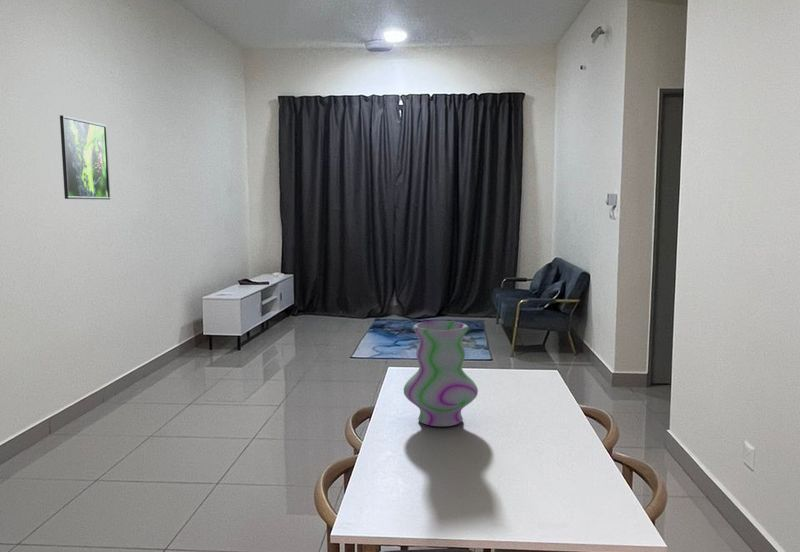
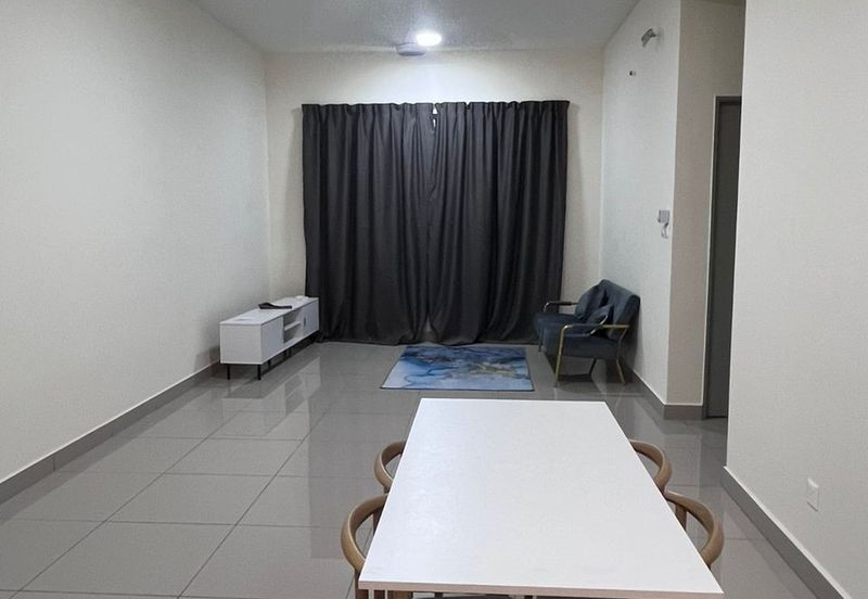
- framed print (86, 160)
- vase (440, 373)
